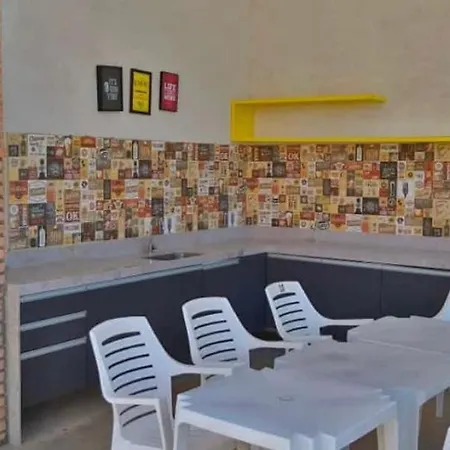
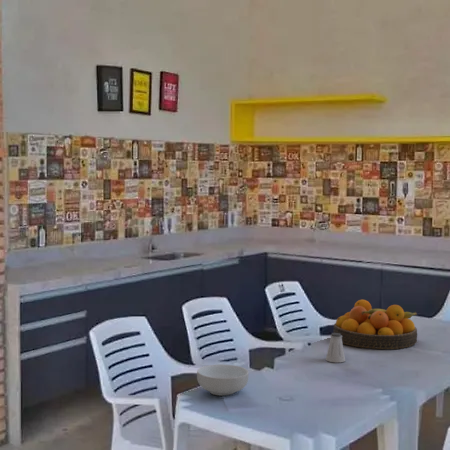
+ saltshaker (335, 346)
+ cereal bowl (222, 381)
+ fruit bowl (375, 321)
